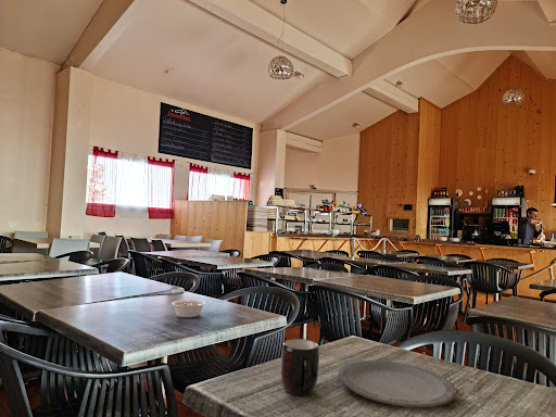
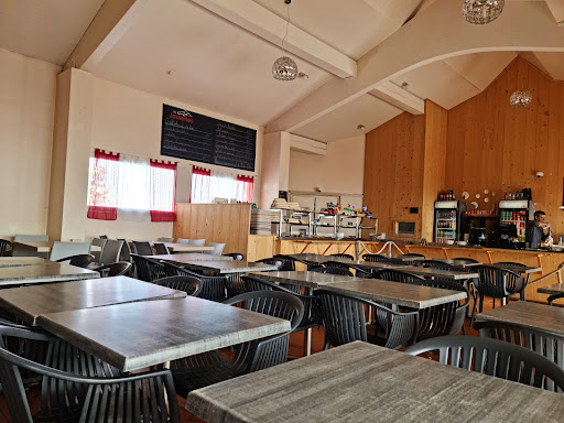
- legume (189, 307)
- mug (301, 368)
- plate (394, 382)
